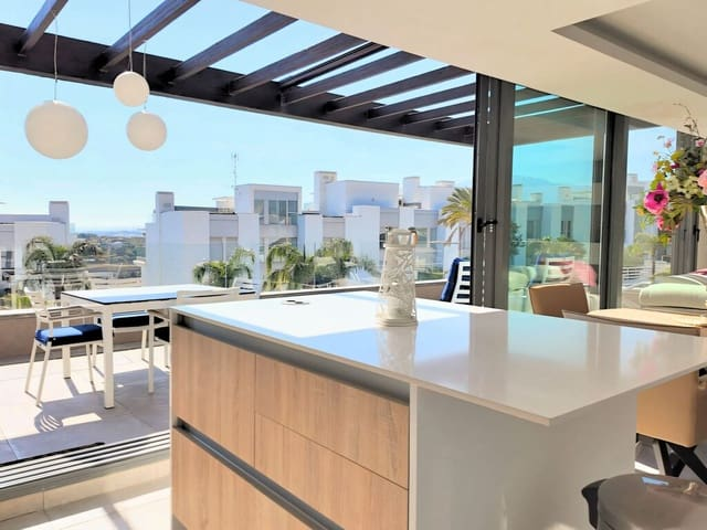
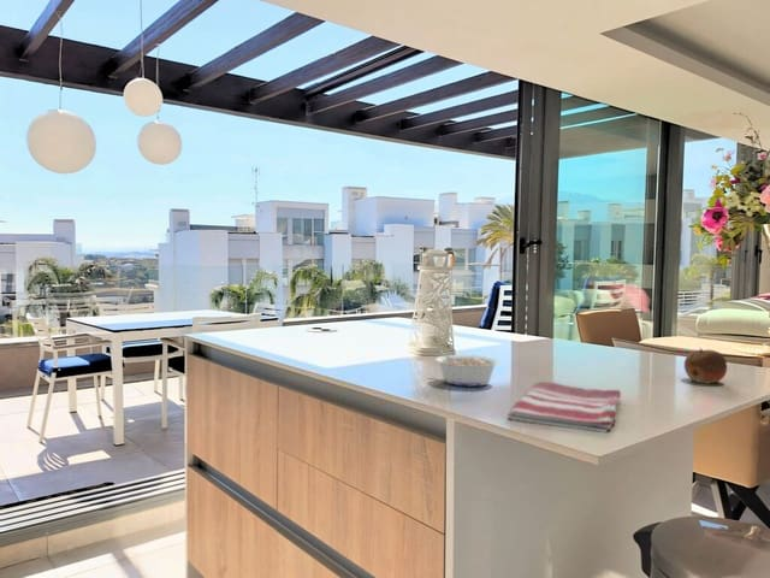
+ legume (463, 368)
+ dish towel (567, 403)
+ fruit (705, 365)
